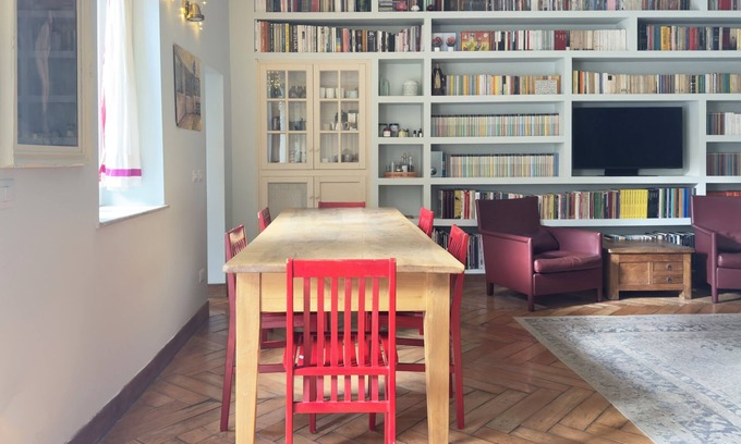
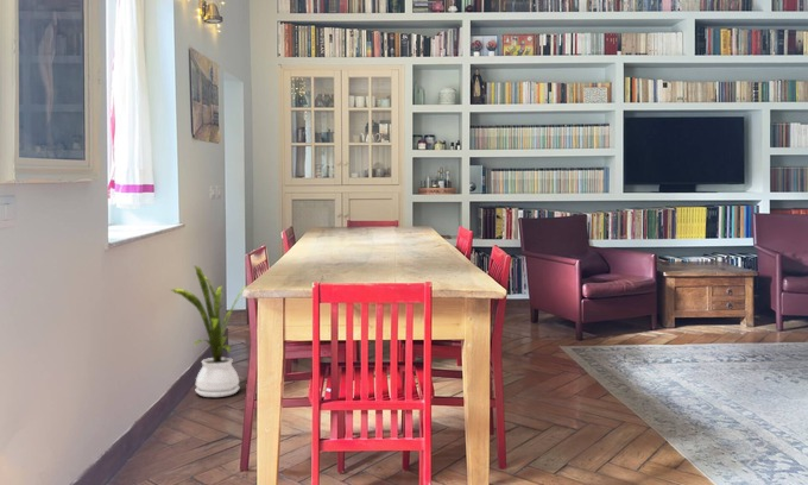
+ house plant (213, 328)
